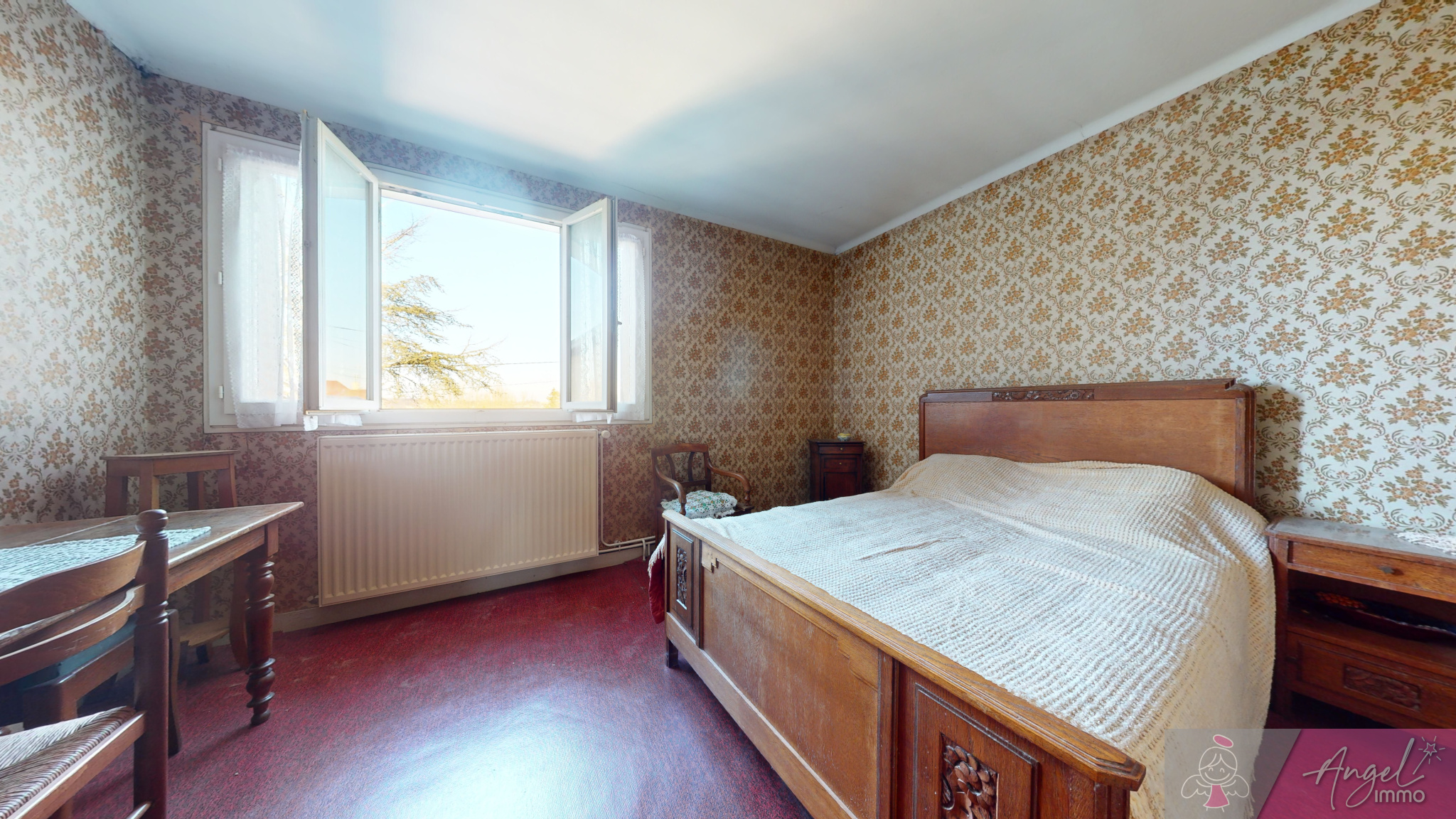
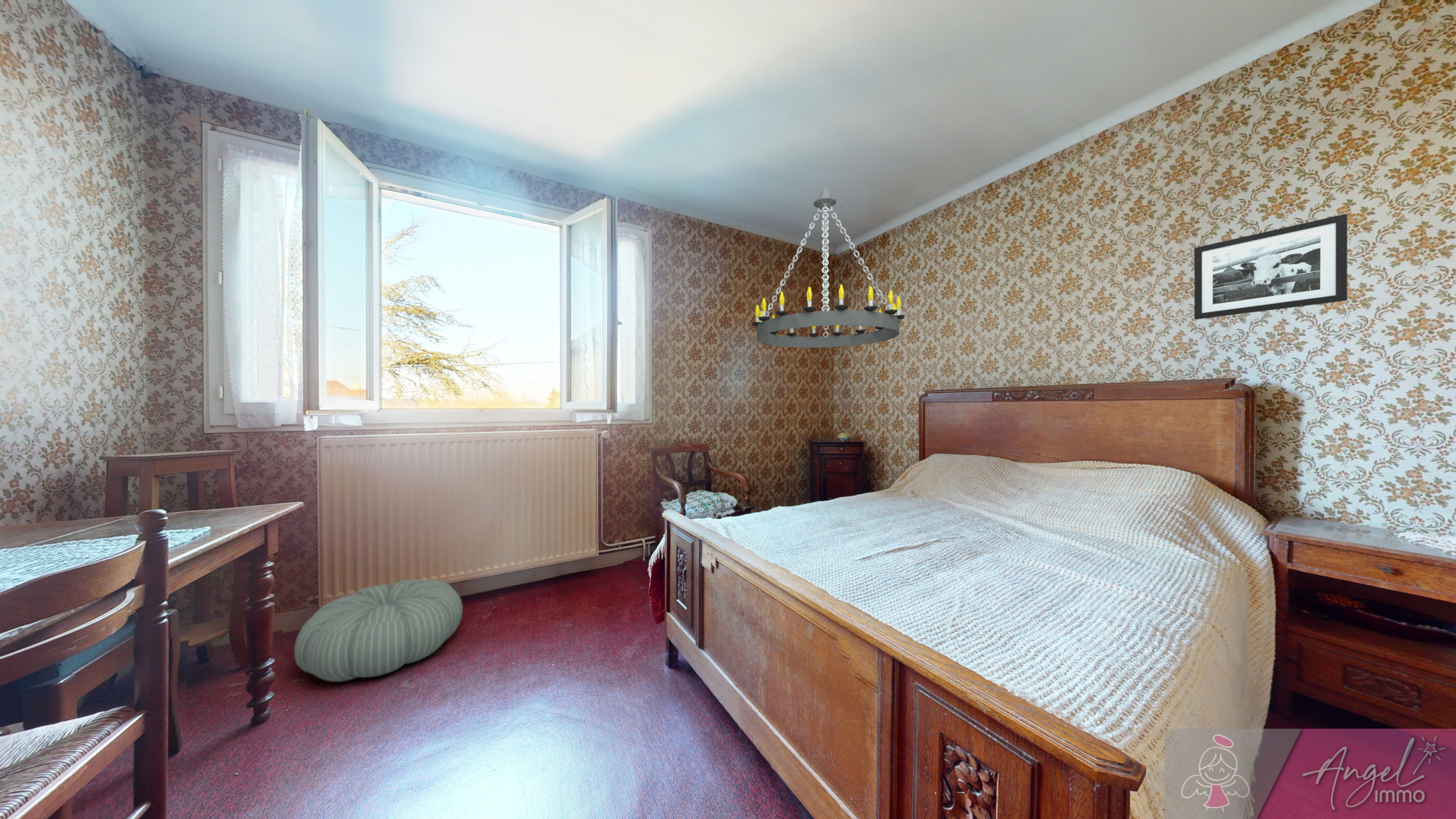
+ chandelier (825, 264)
+ pouf (386, 623)
+ picture frame (1263, 272)
